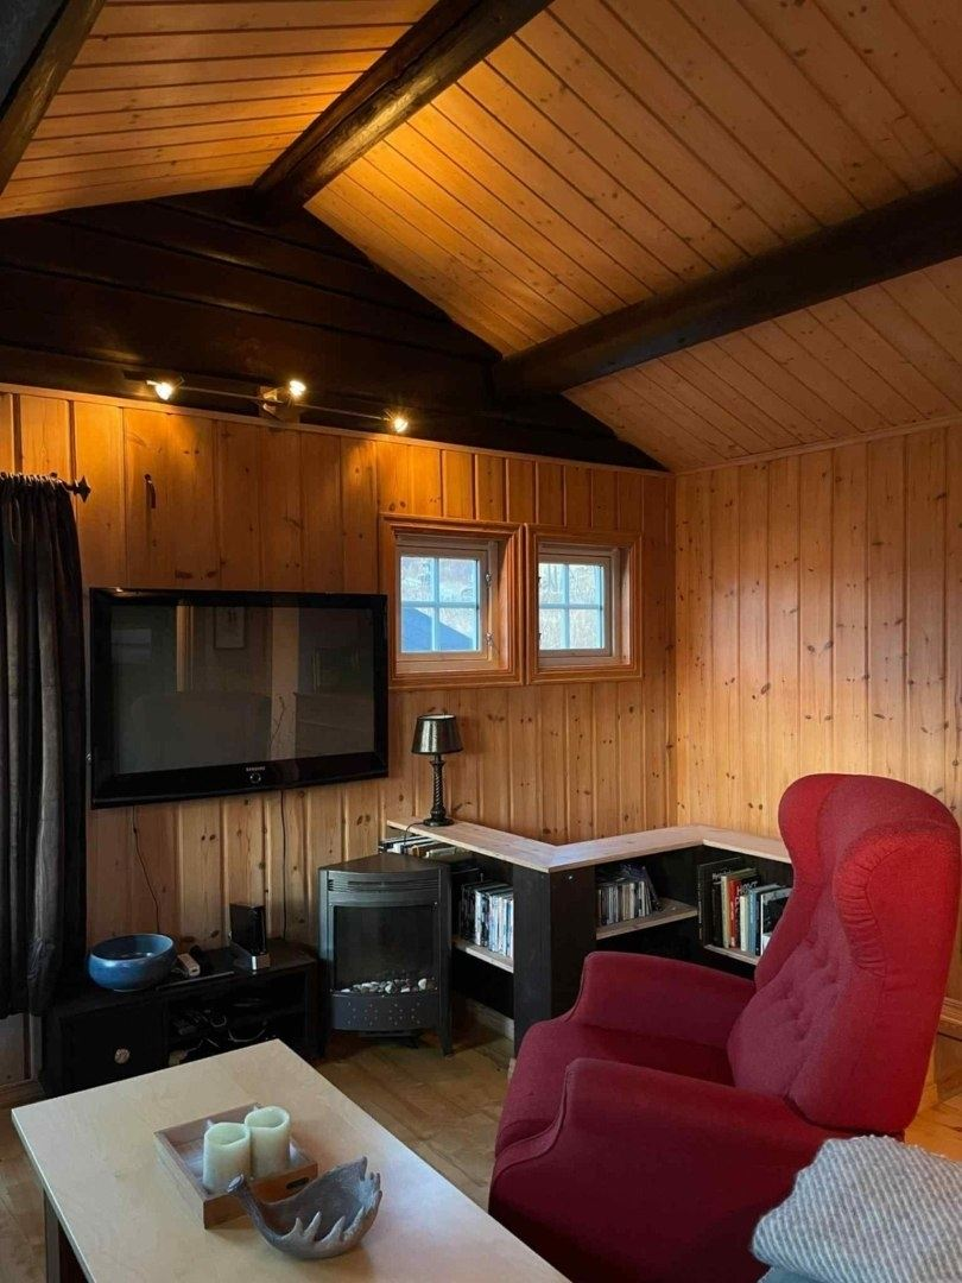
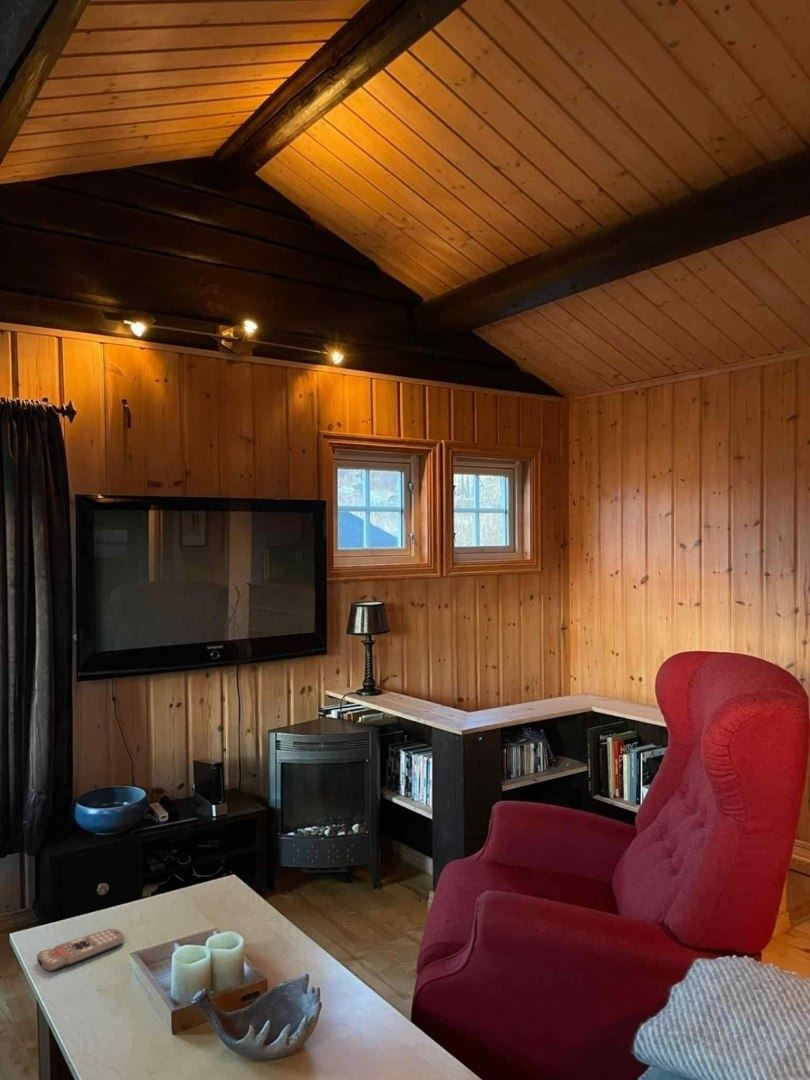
+ remote control (82, 949)
